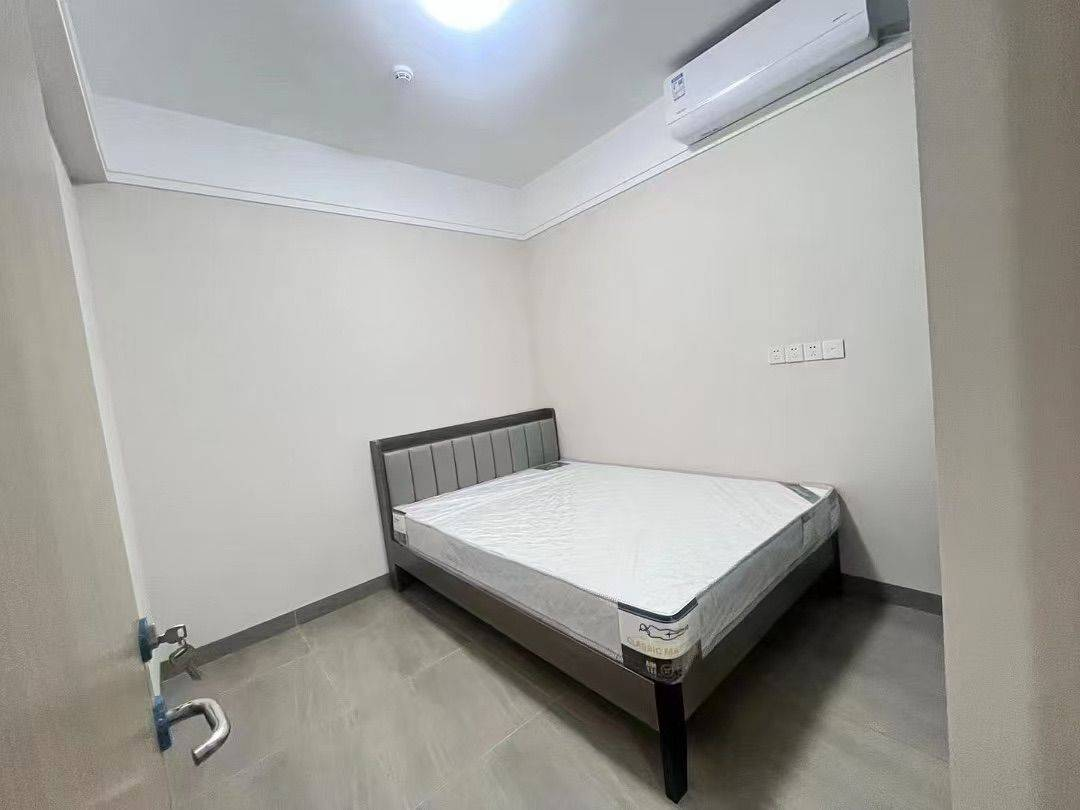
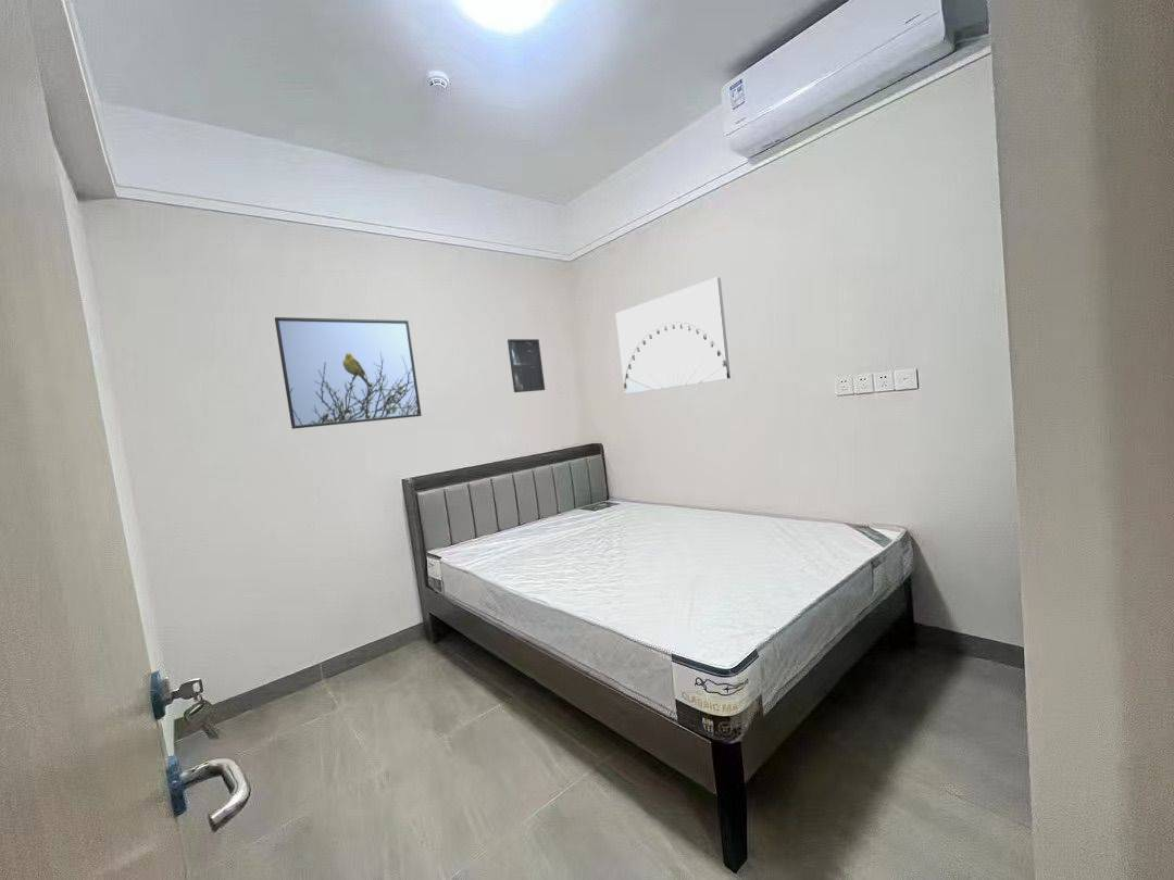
+ wall art (666, 342)
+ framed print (526, 365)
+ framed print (353, 370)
